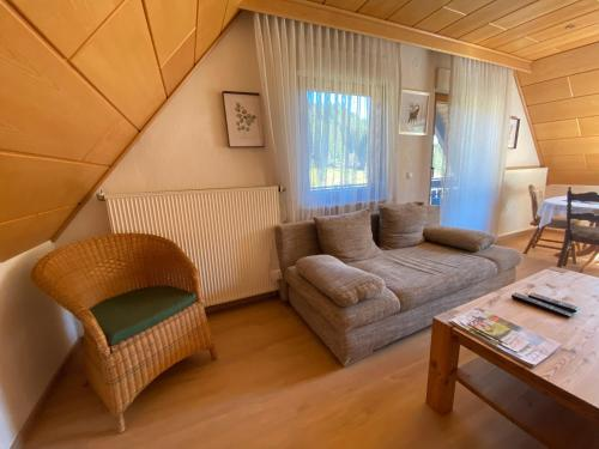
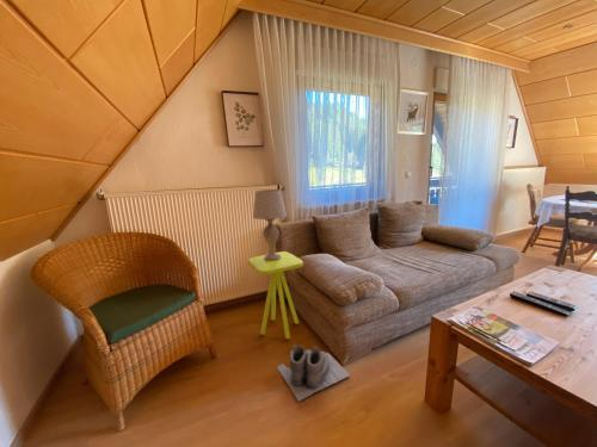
+ boots (312, 358)
+ table lamp (270, 224)
+ side table (275, 294)
